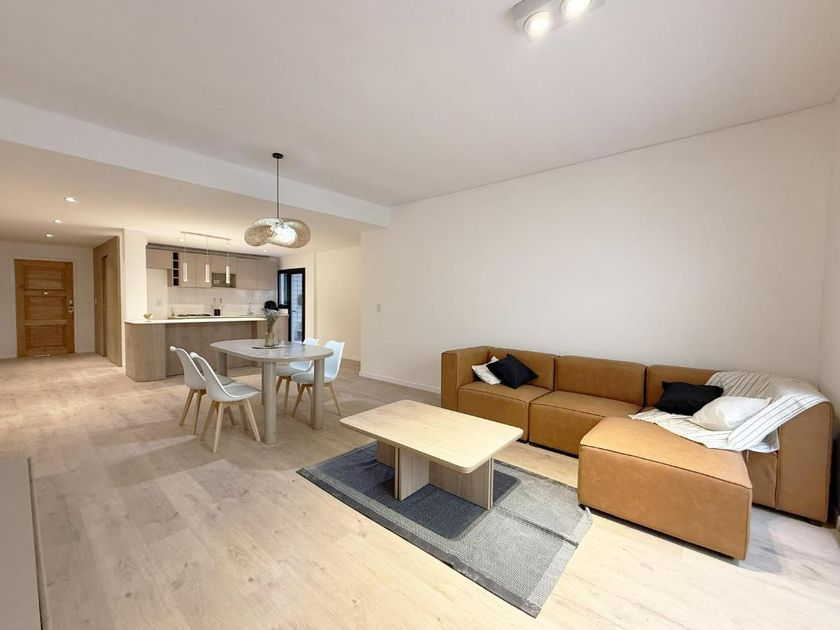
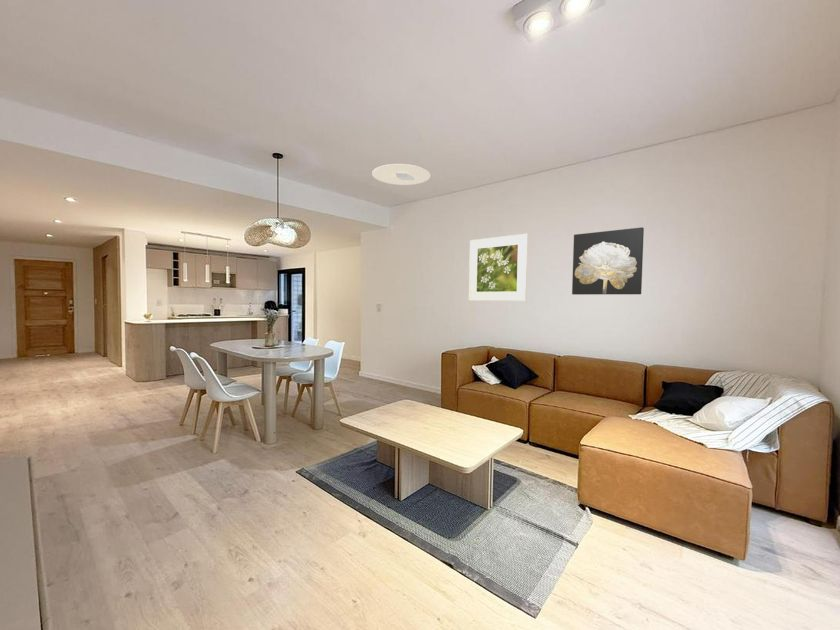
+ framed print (496, 269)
+ wall art (605, 263)
+ ceiling light (401, 172)
